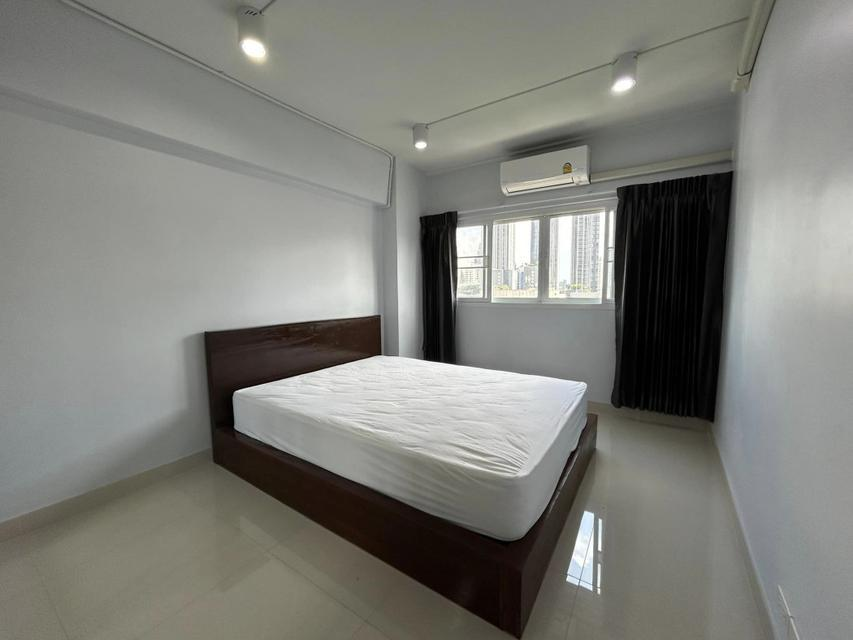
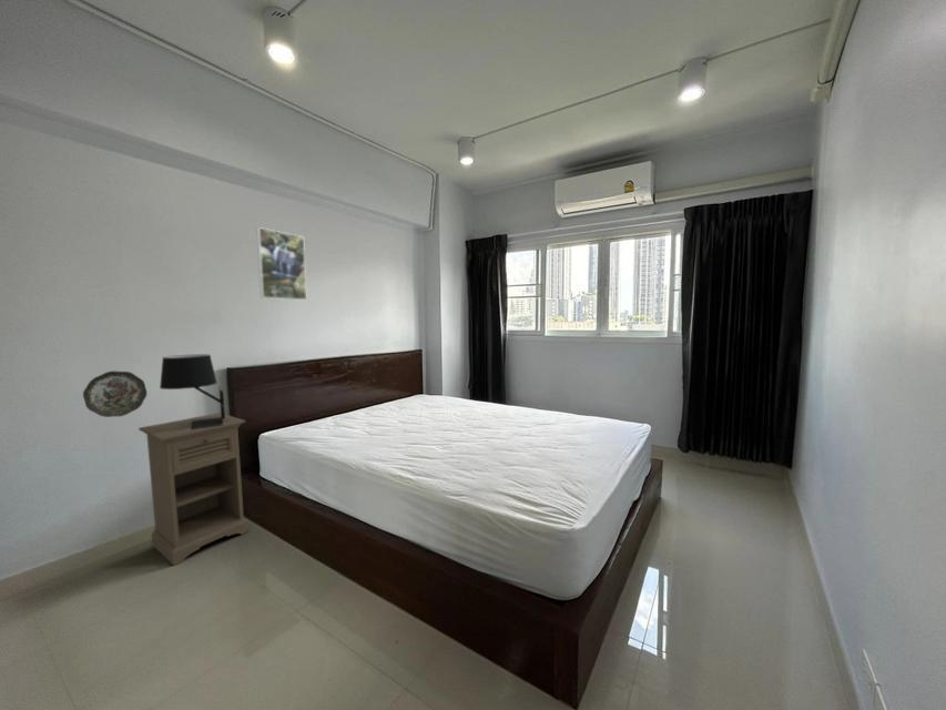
+ table lamp (192, 387)
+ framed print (283, 265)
+ nightstand (197, 481)
+ decorative plate (115, 393)
